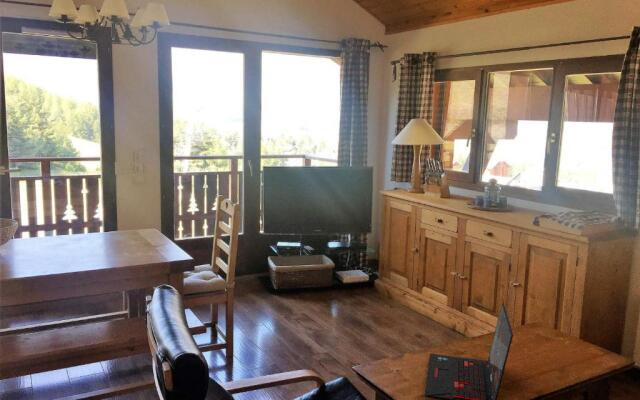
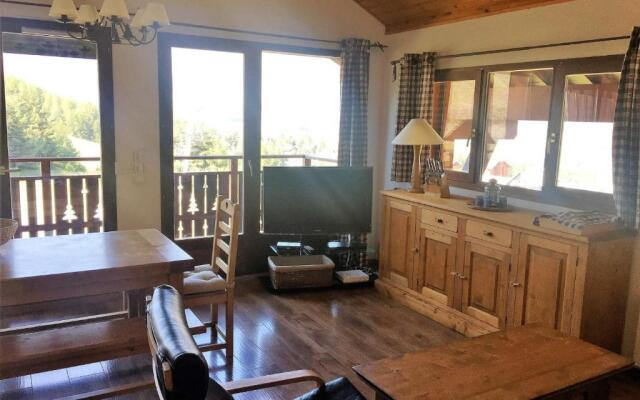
- laptop (466, 358)
